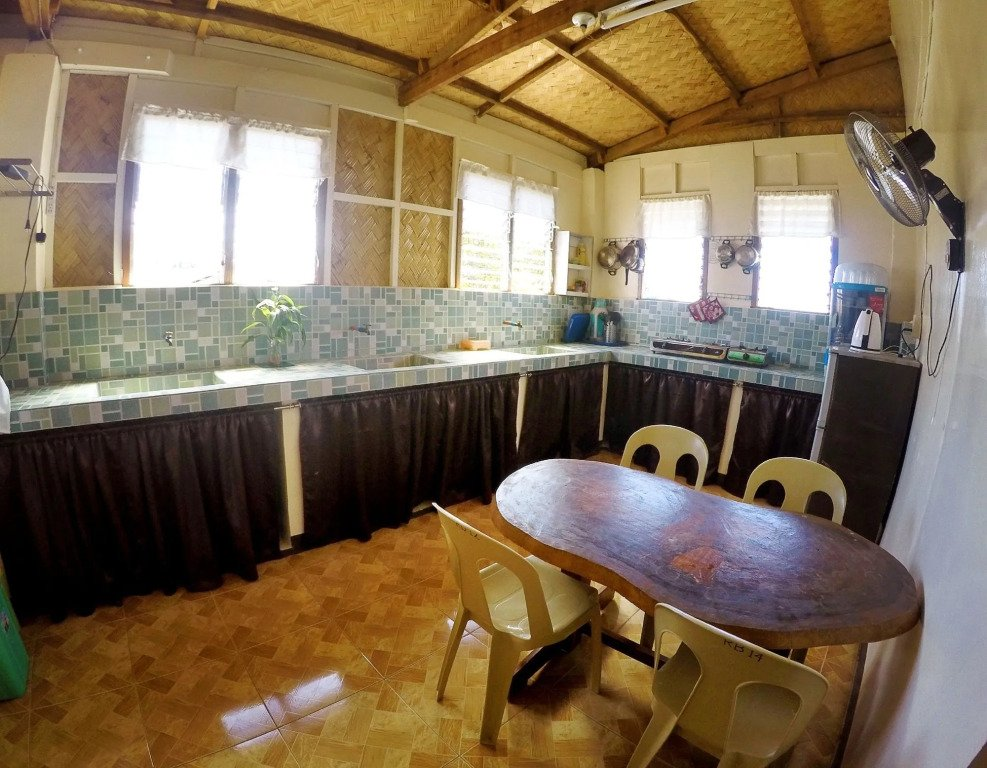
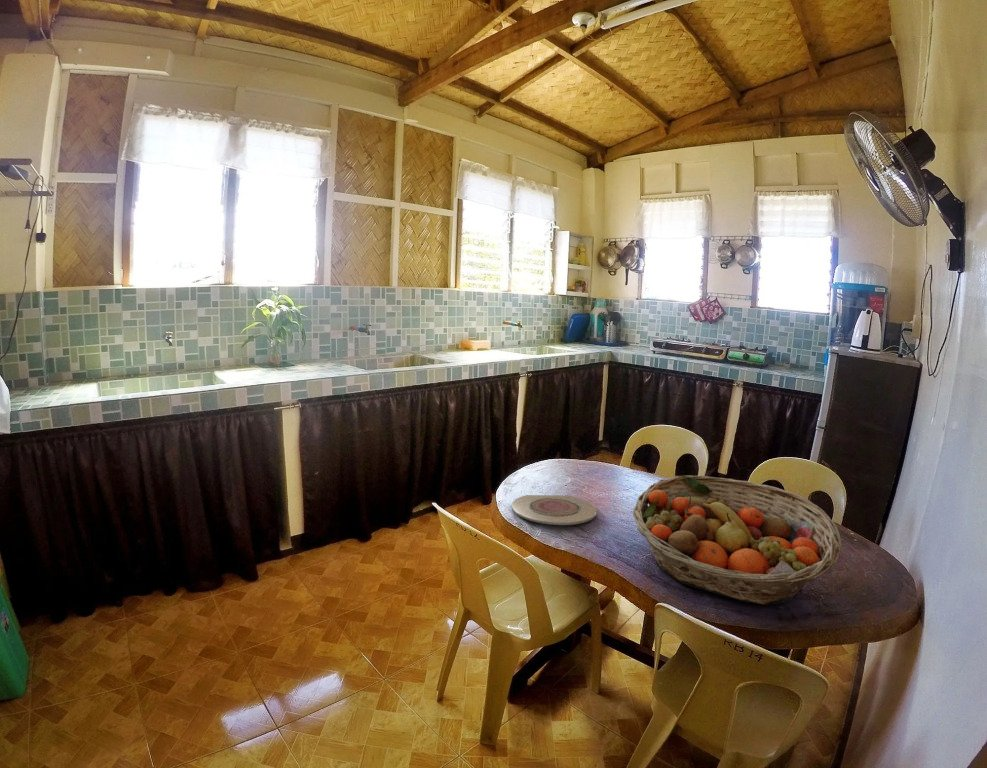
+ fruit basket (727, 533)
+ plate (553, 507)
